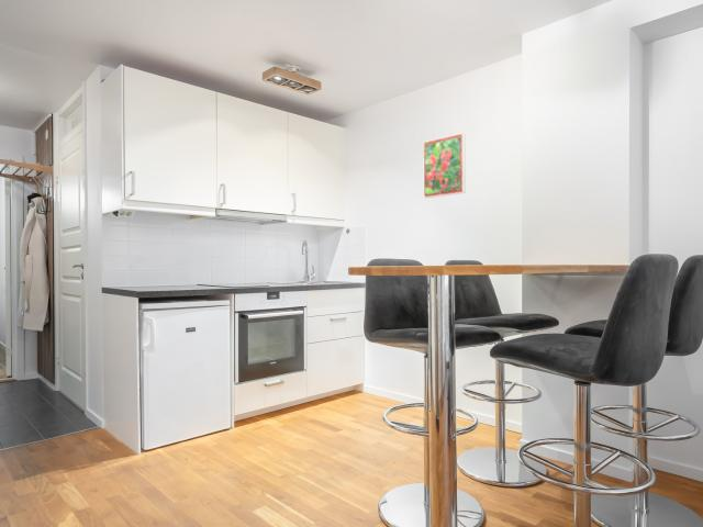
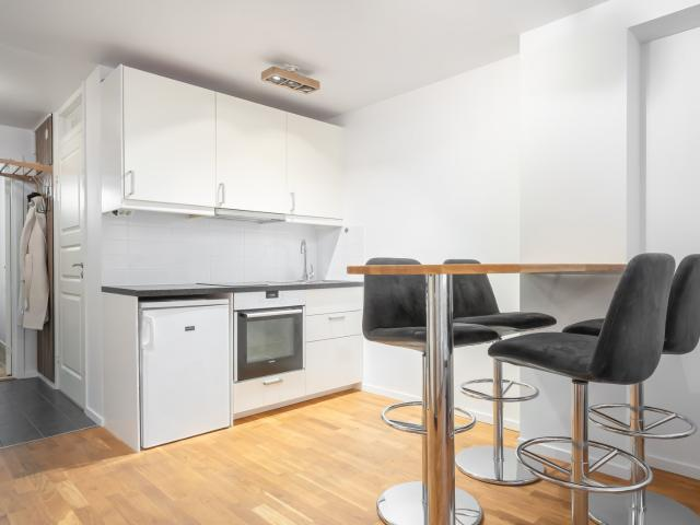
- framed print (443, 166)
